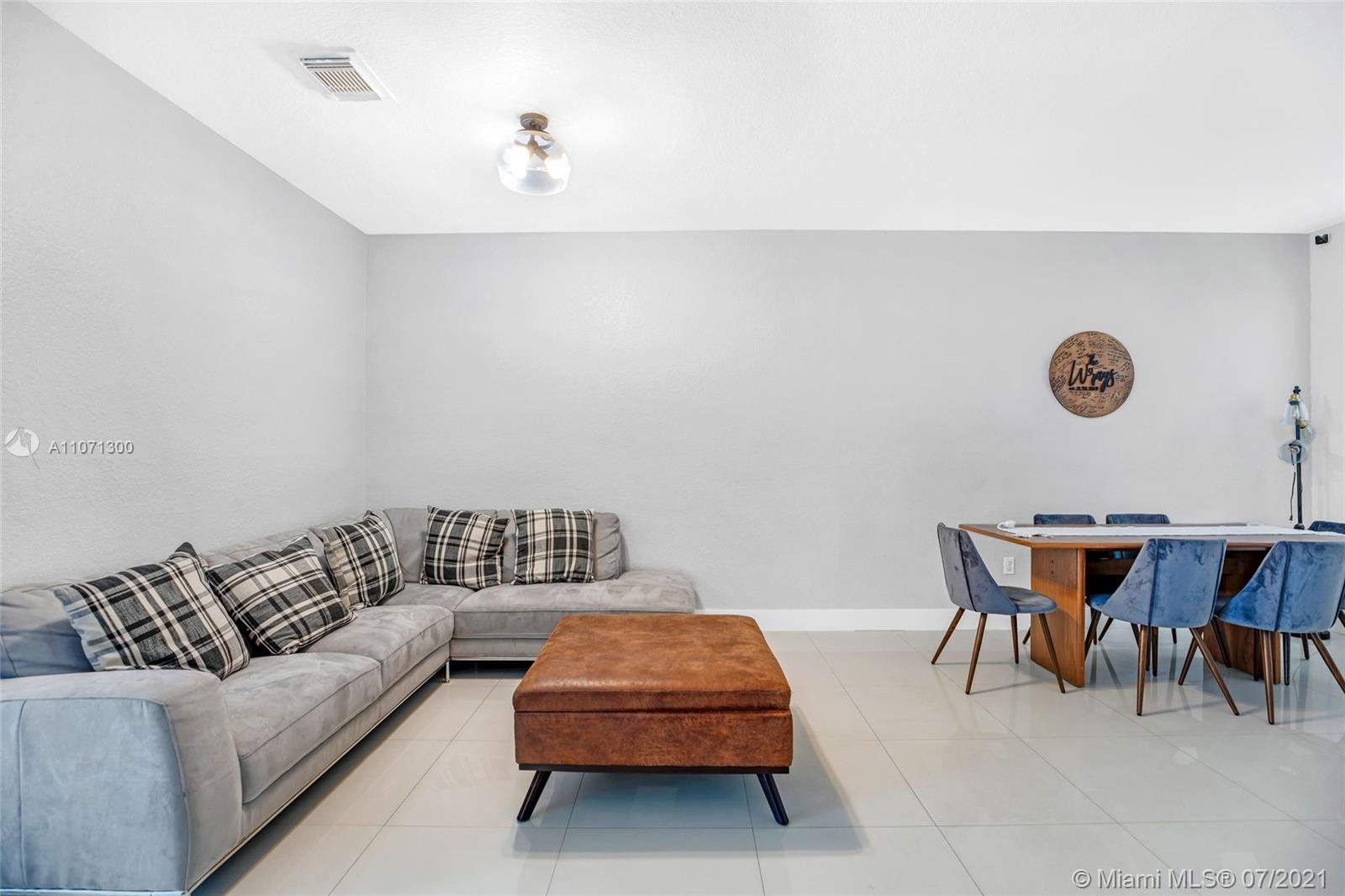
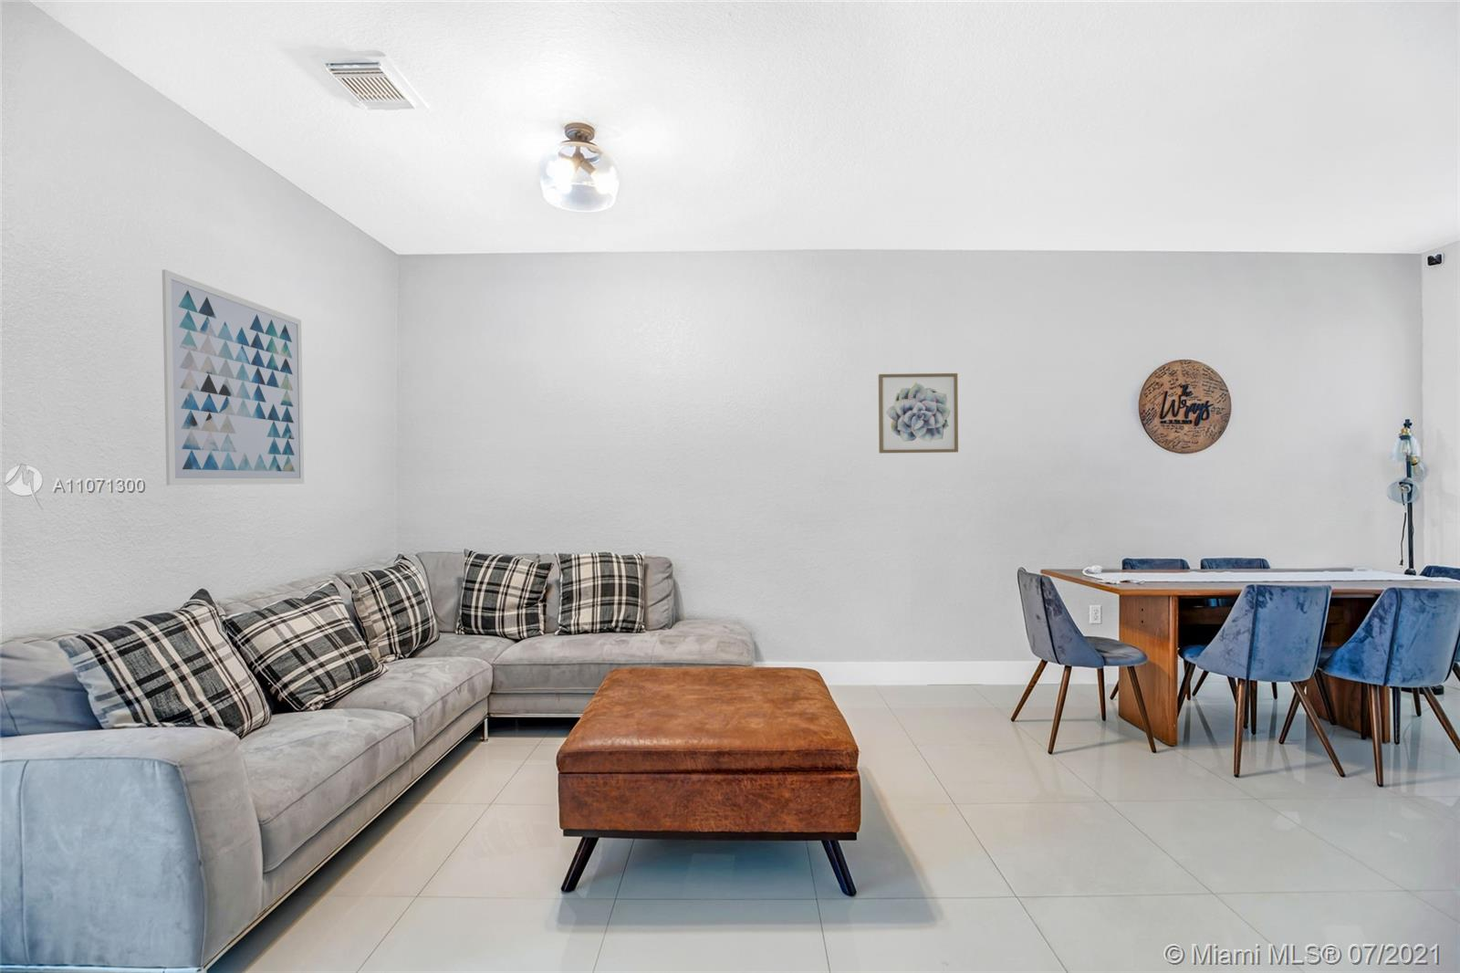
+ wall art (243, 391)
+ wall art (918, 413)
